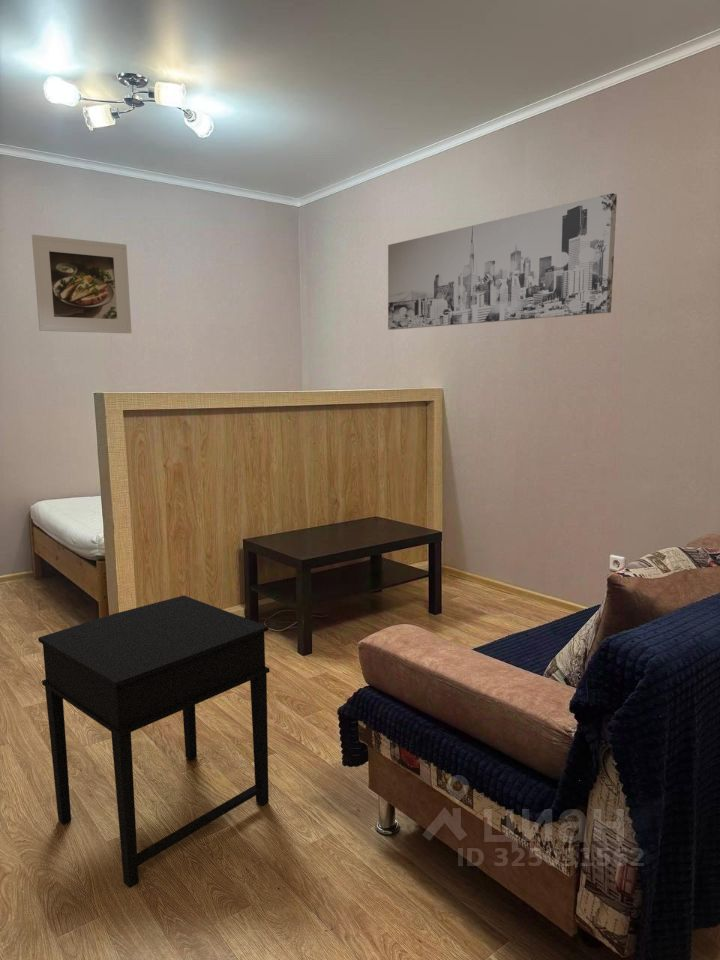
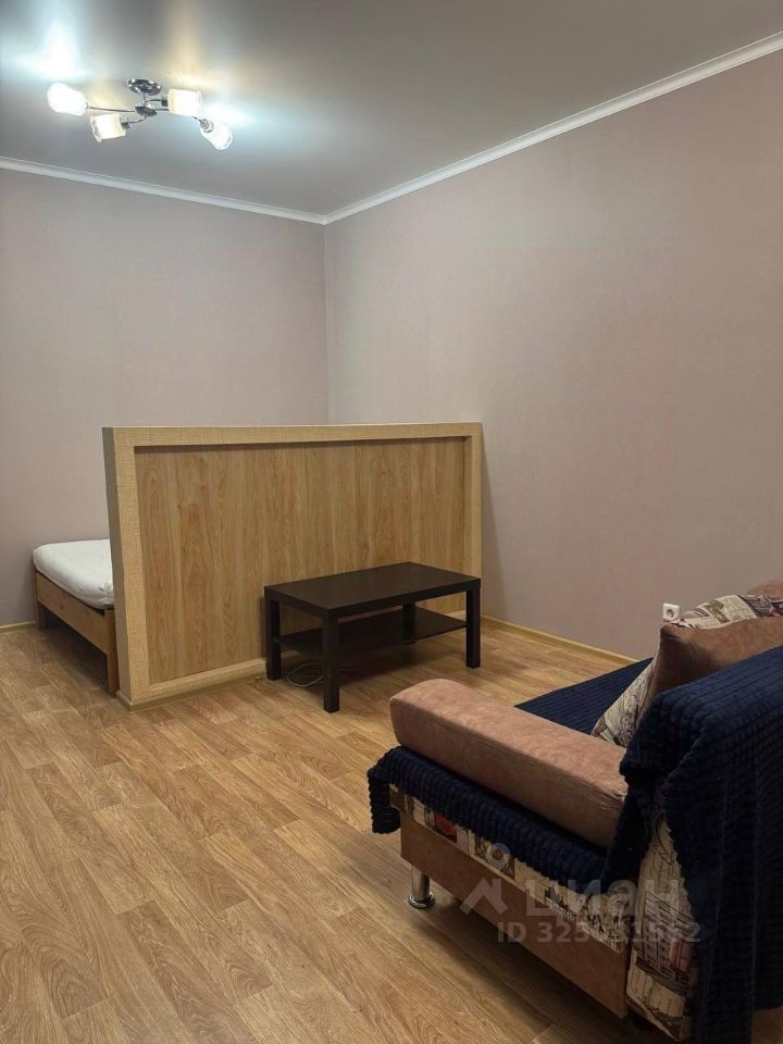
- wall art (482, 273)
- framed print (84, 286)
- side table (157, 720)
